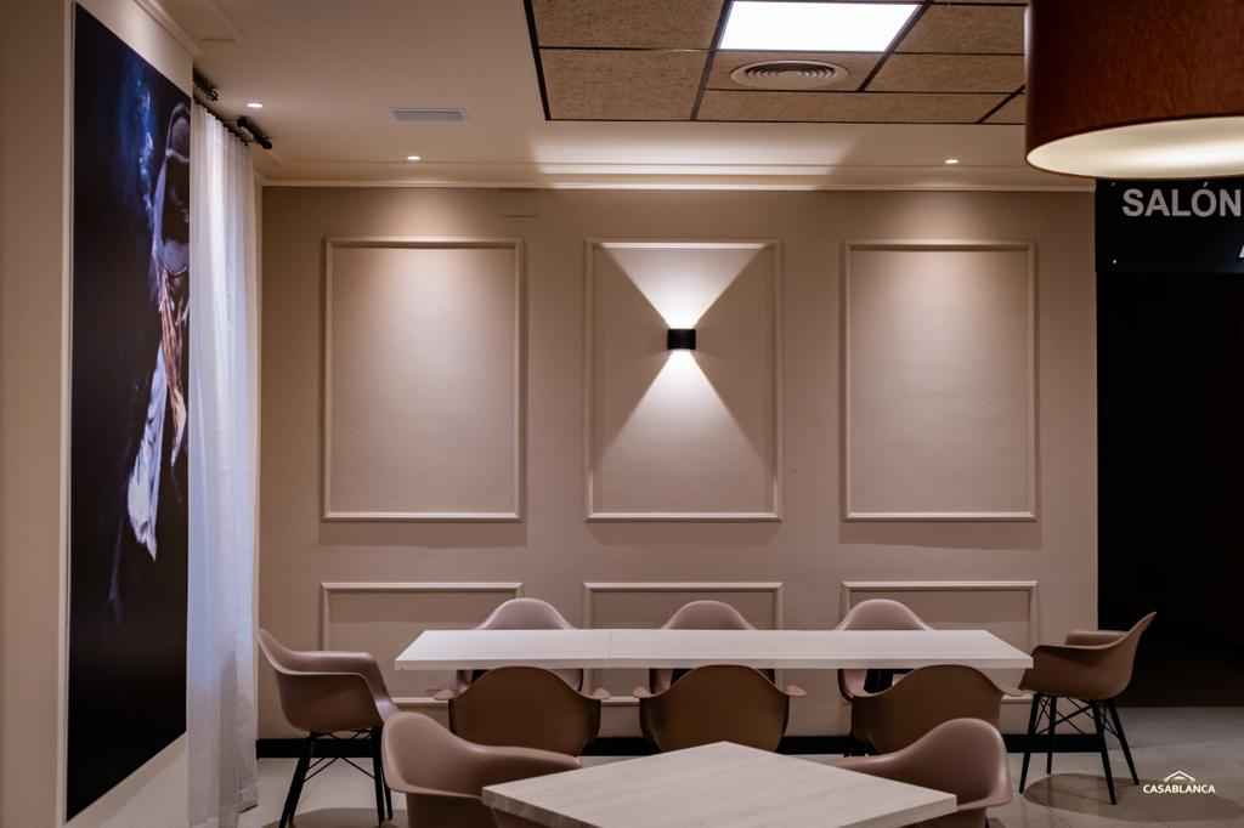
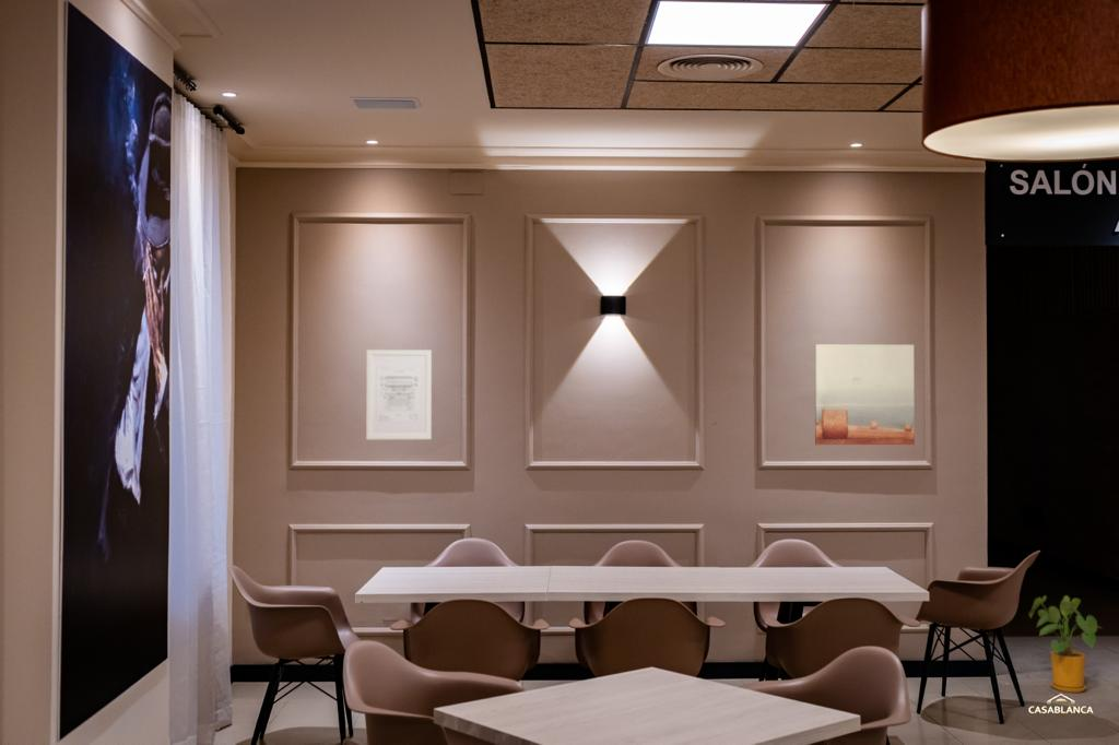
+ house plant (1063, 643)
+ wall art (864, 394)
+ wall art (399, 394)
